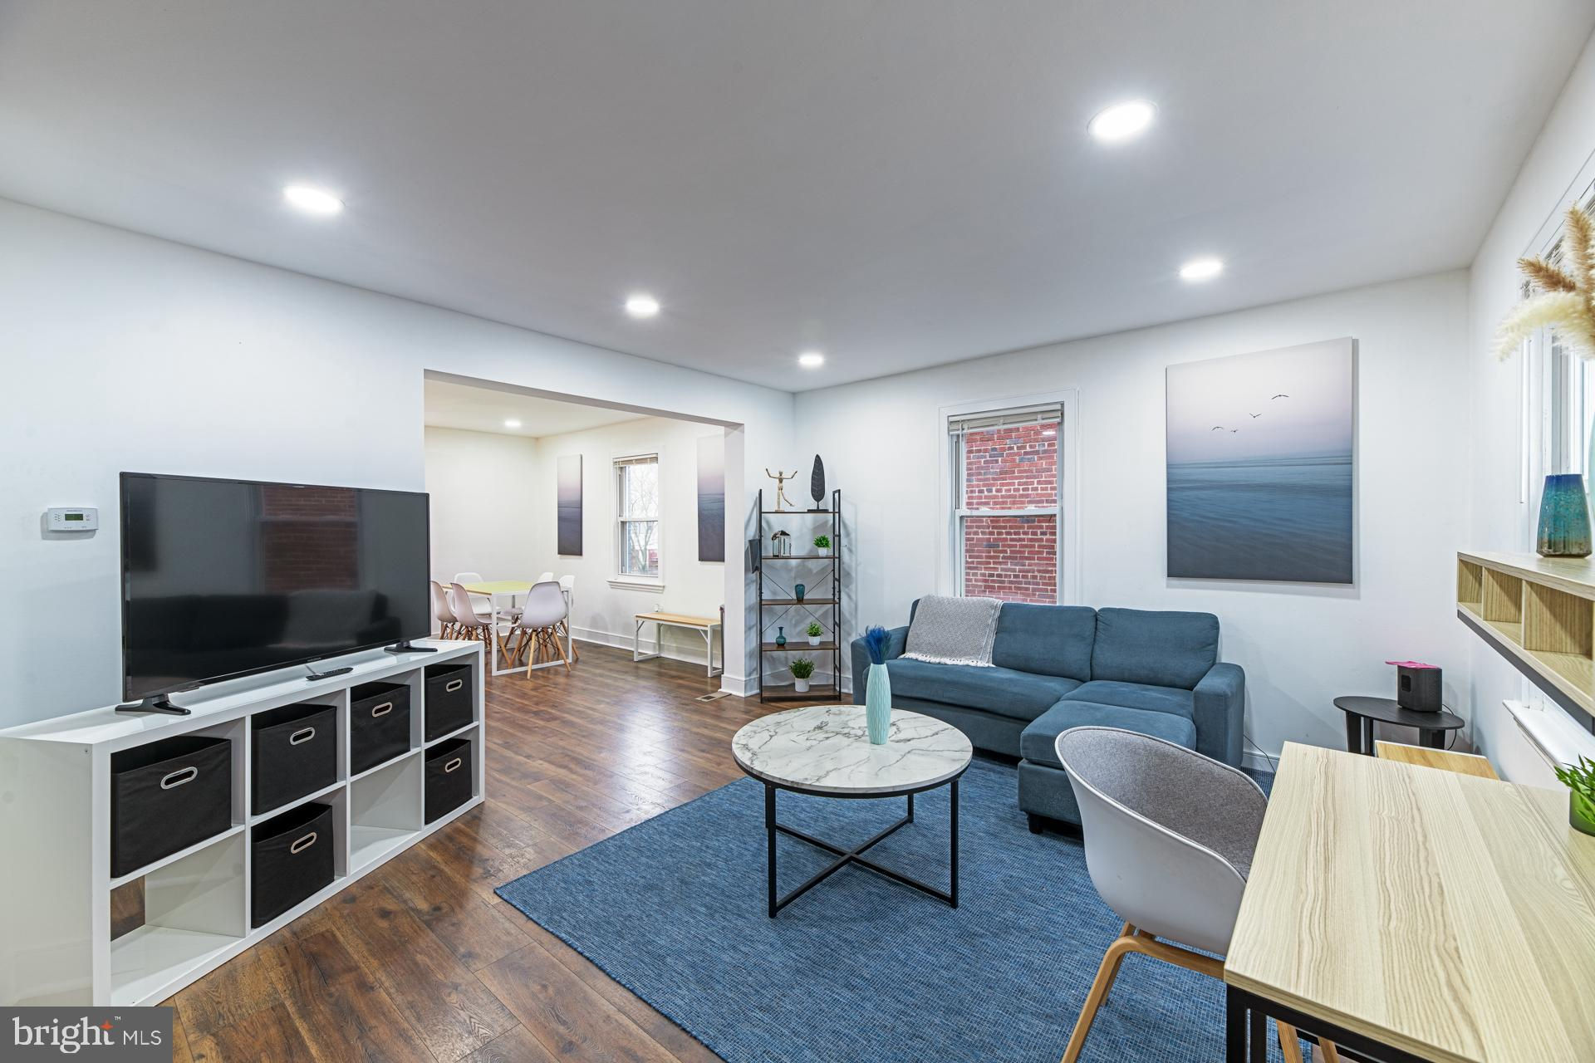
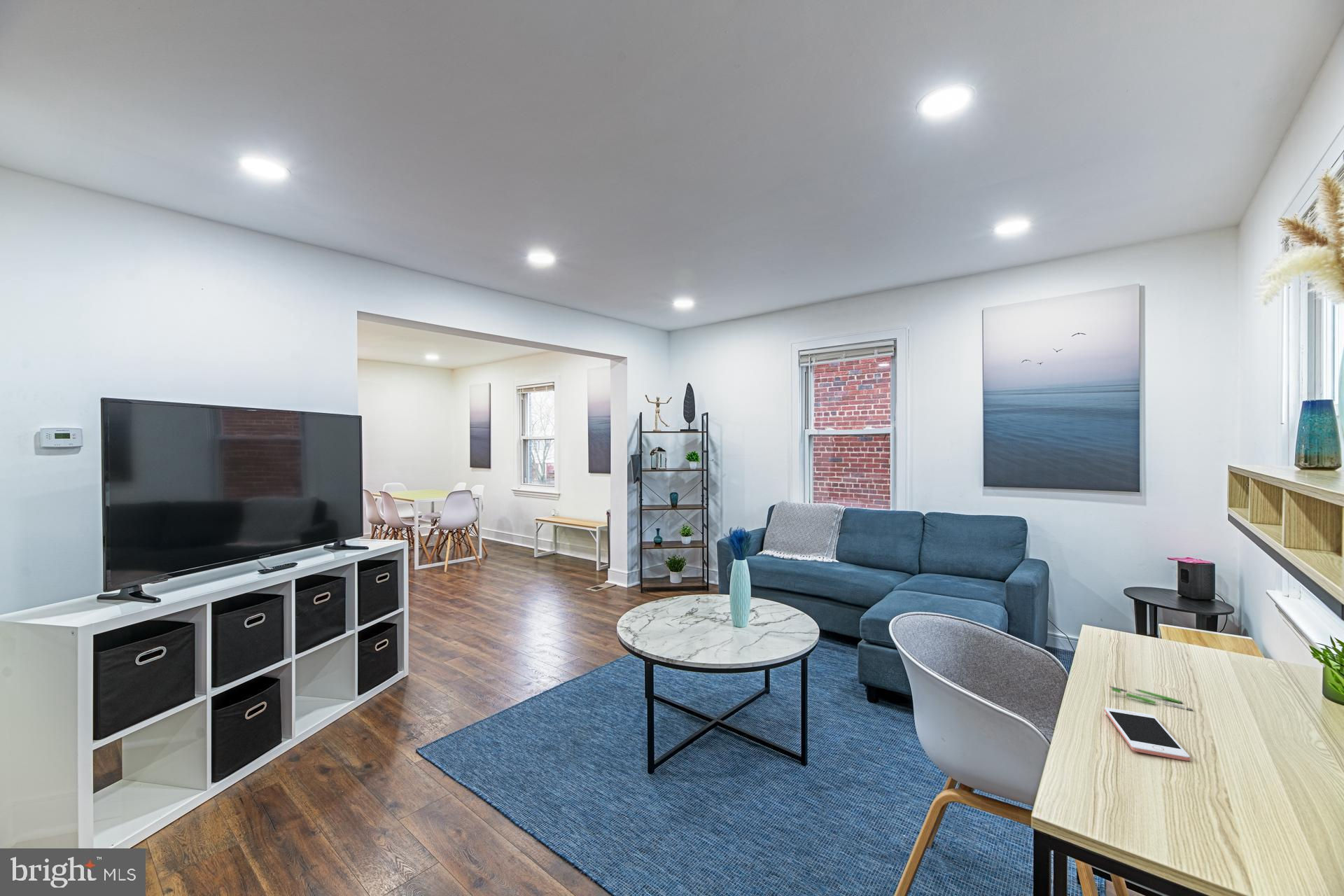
+ pen (1149, 697)
+ cell phone (1143, 732)
